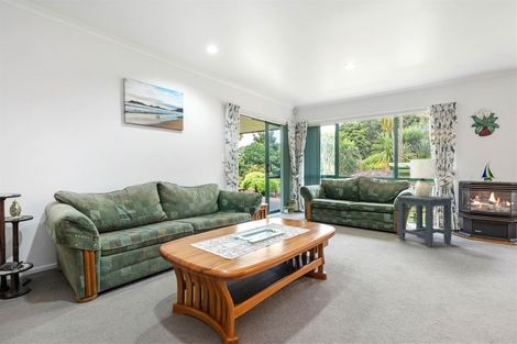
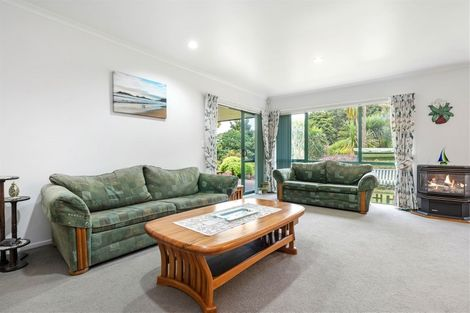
- side table (421, 219)
- lamp (422, 177)
